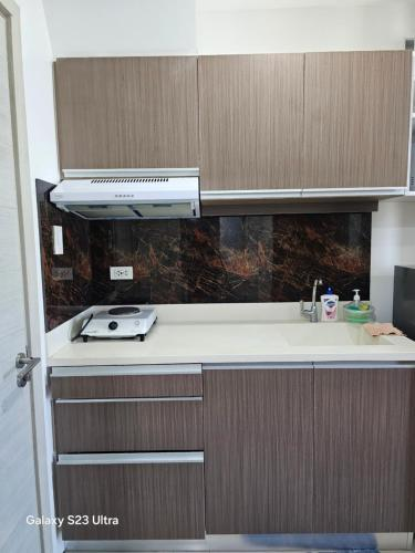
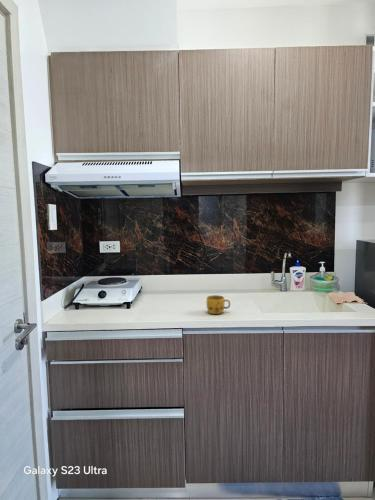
+ mug (218, 304)
